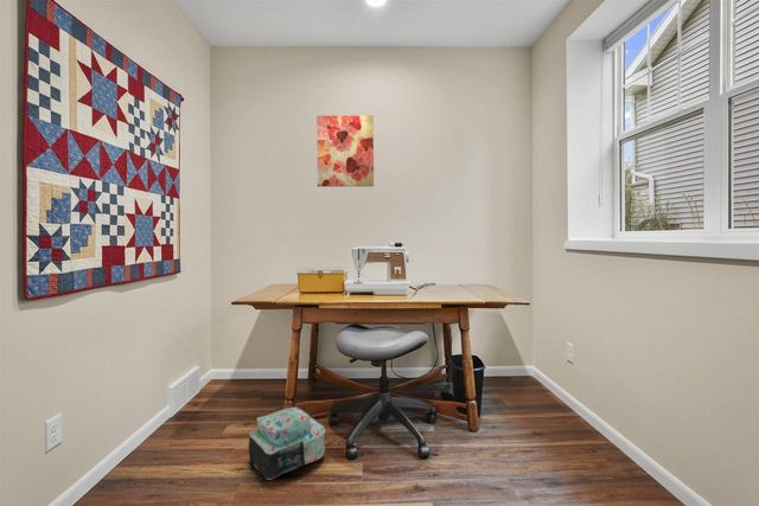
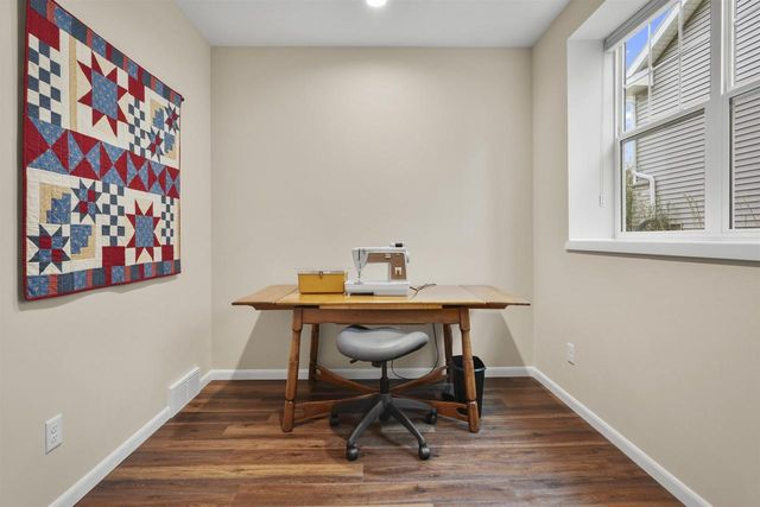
- backpack (288, 437)
- wall art (345, 150)
